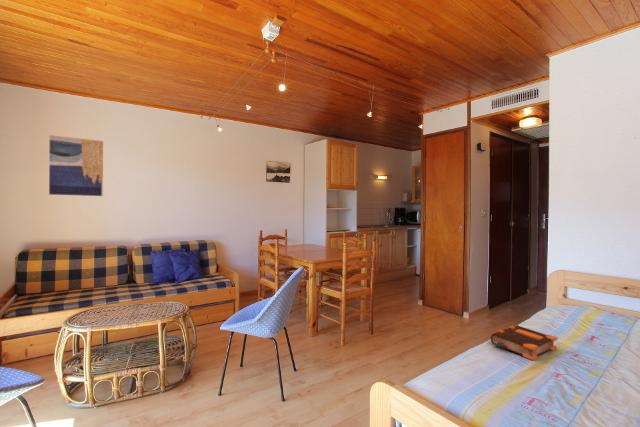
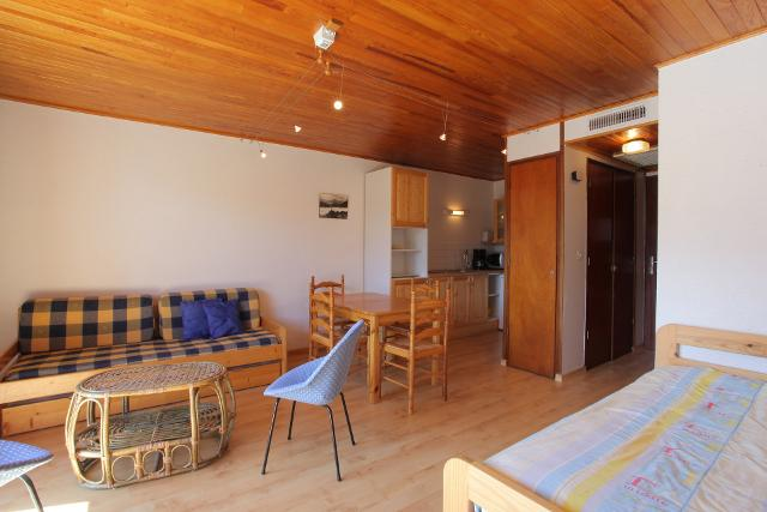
- bible (521, 340)
- wall art (77, 166)
